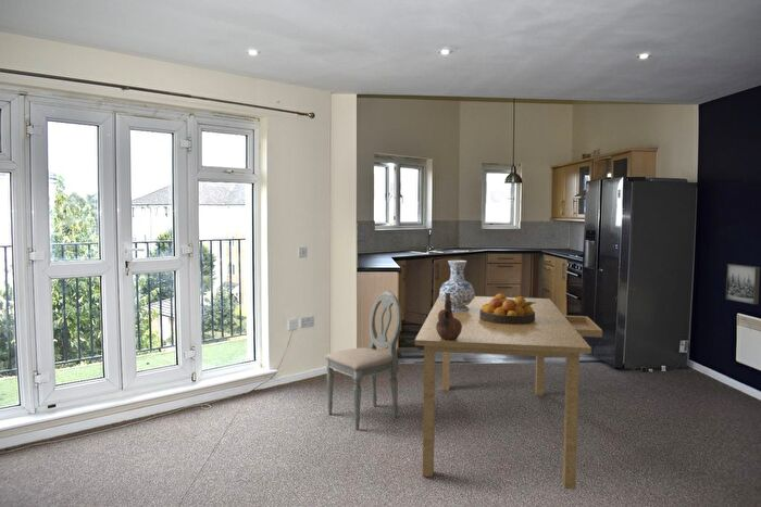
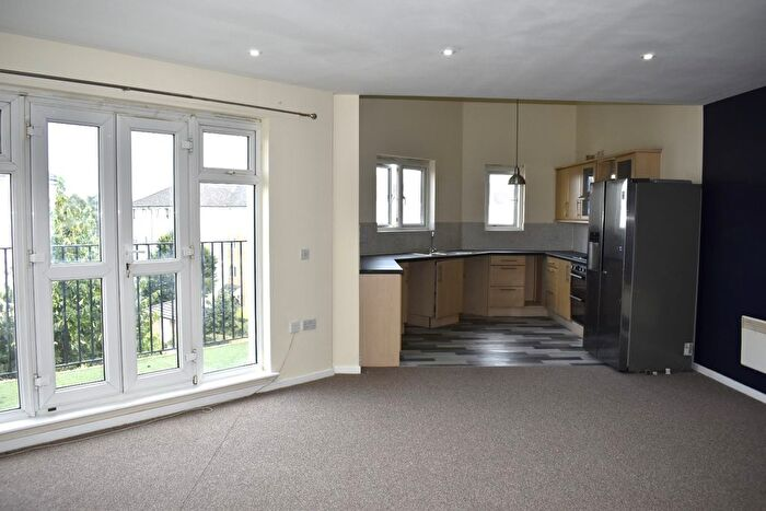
- dining table (510, 354)
- ceramic pitcher (448, 315)
- fruit bowl (507, 307)
- dining chair (364, 354)
- wall art (741, 283)
- vase (457, 284)
